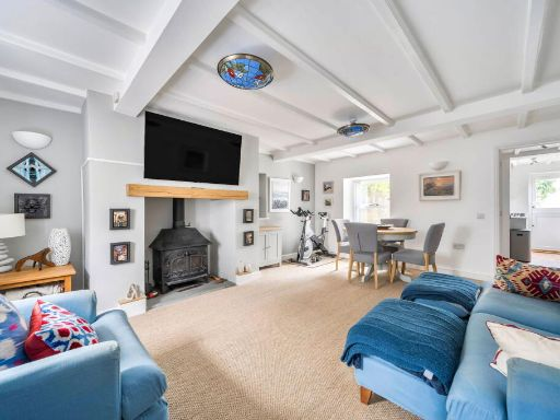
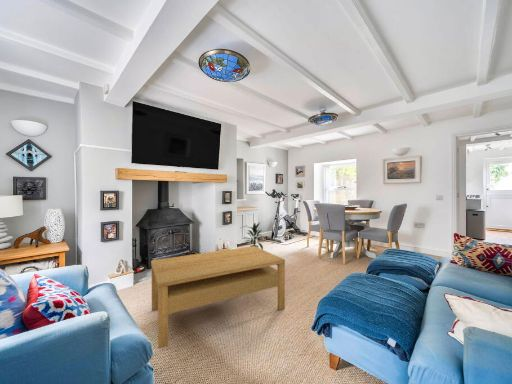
+ coffee table (218, 284)
+ indoor plant (254, 238)
